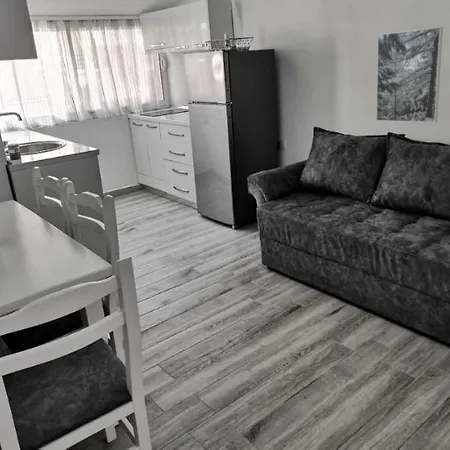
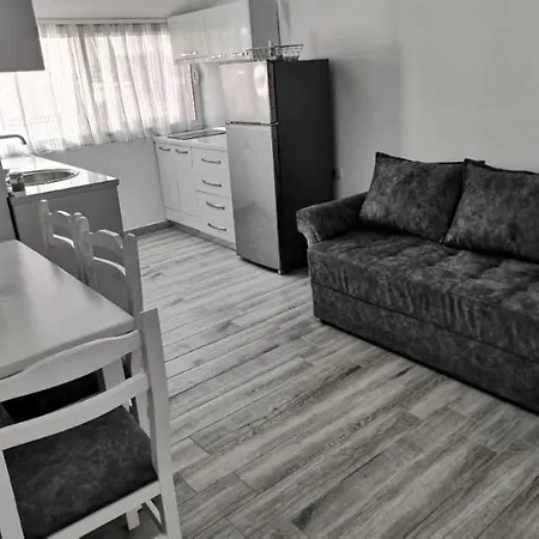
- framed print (406, 77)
